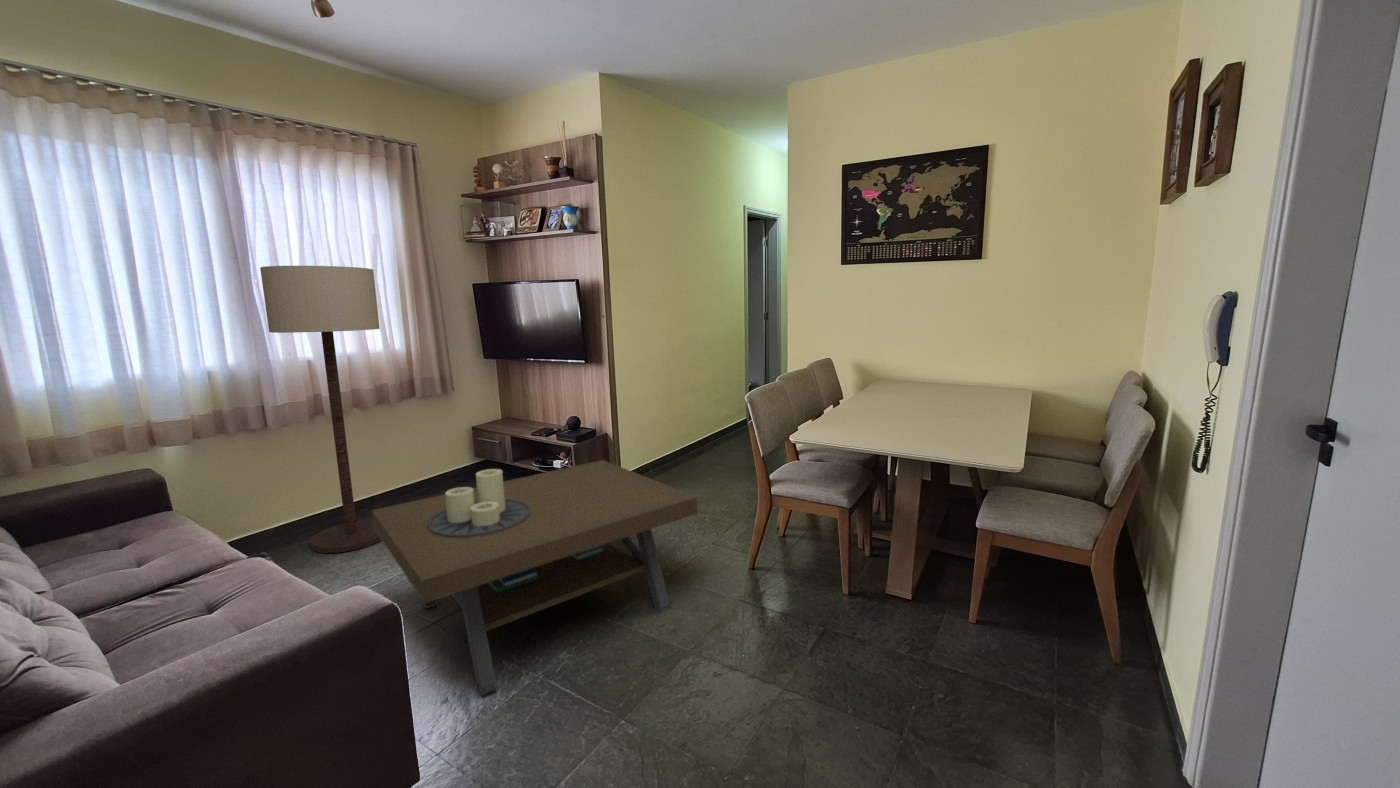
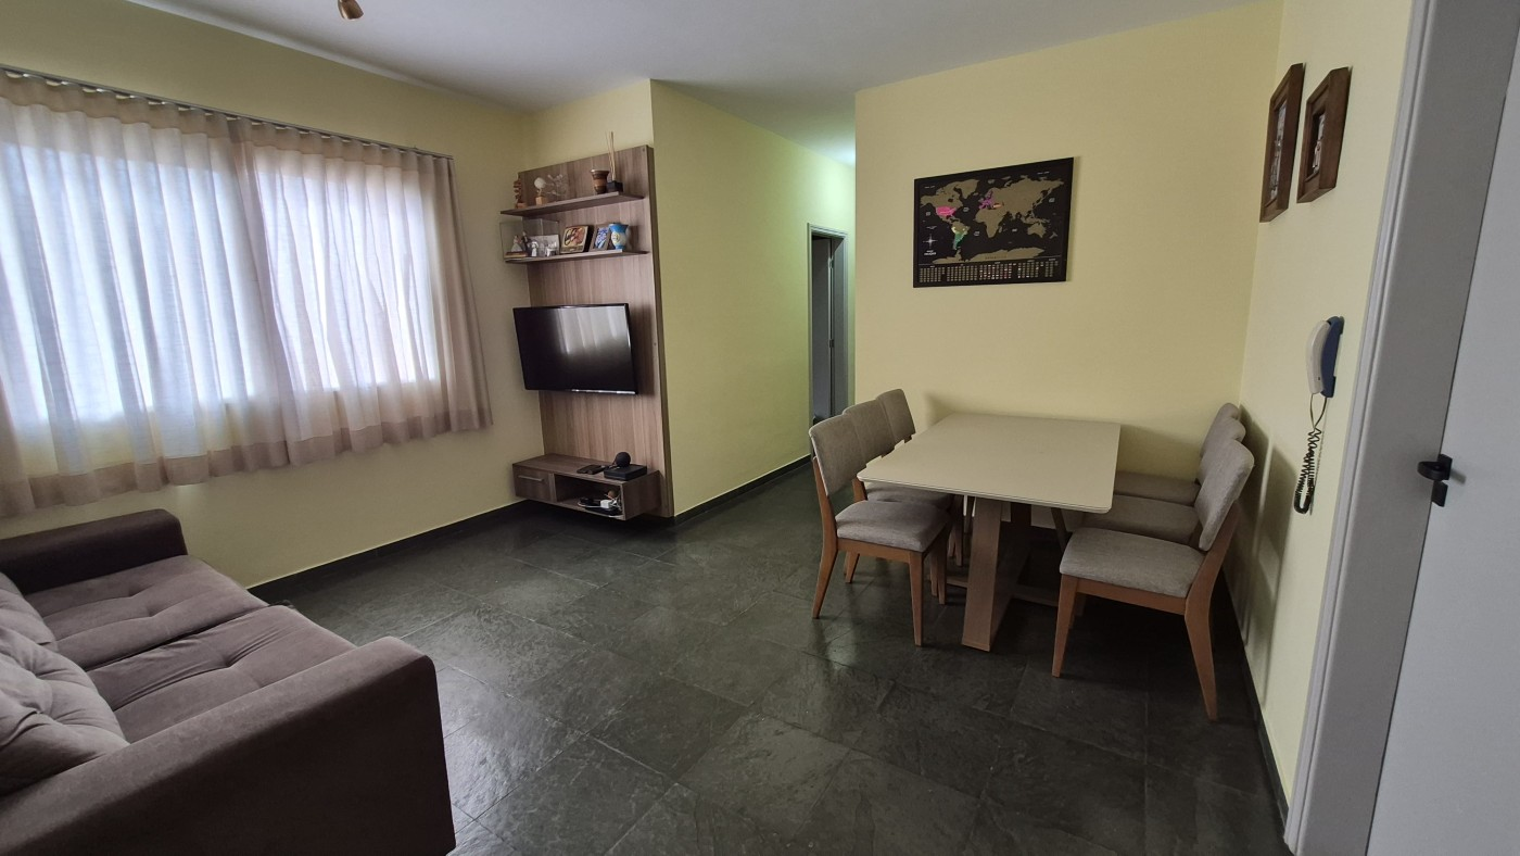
- coffee table (539, 536)
- floor lamp (336, 408)
